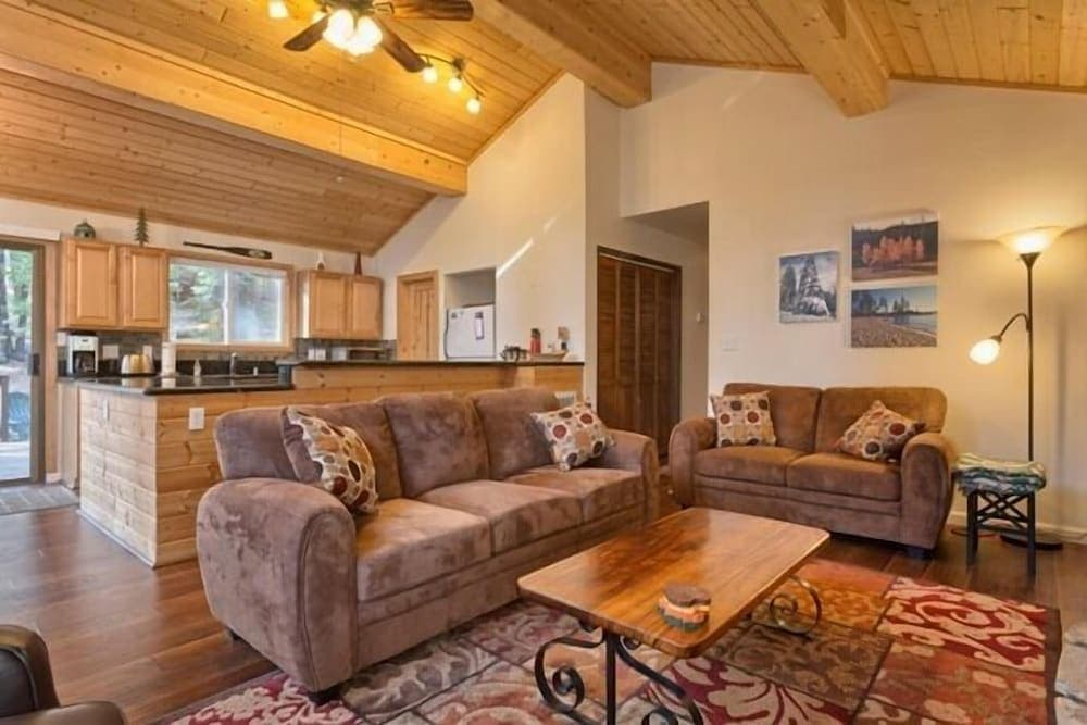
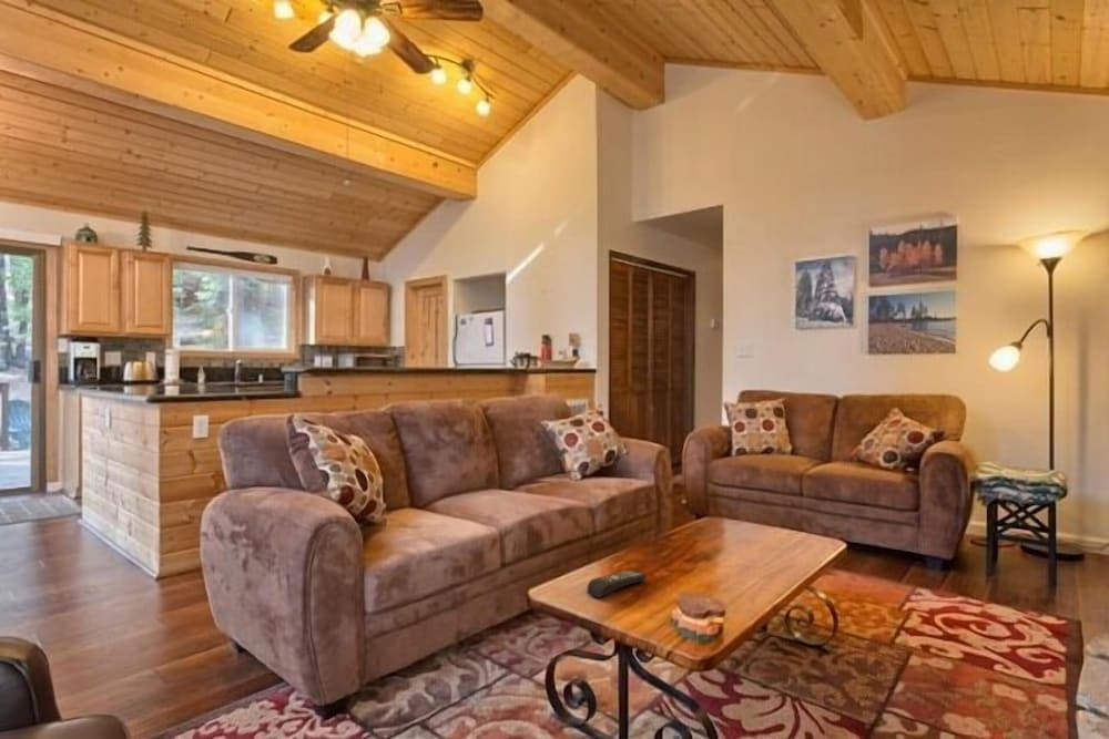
+ remote control (617, 581)
